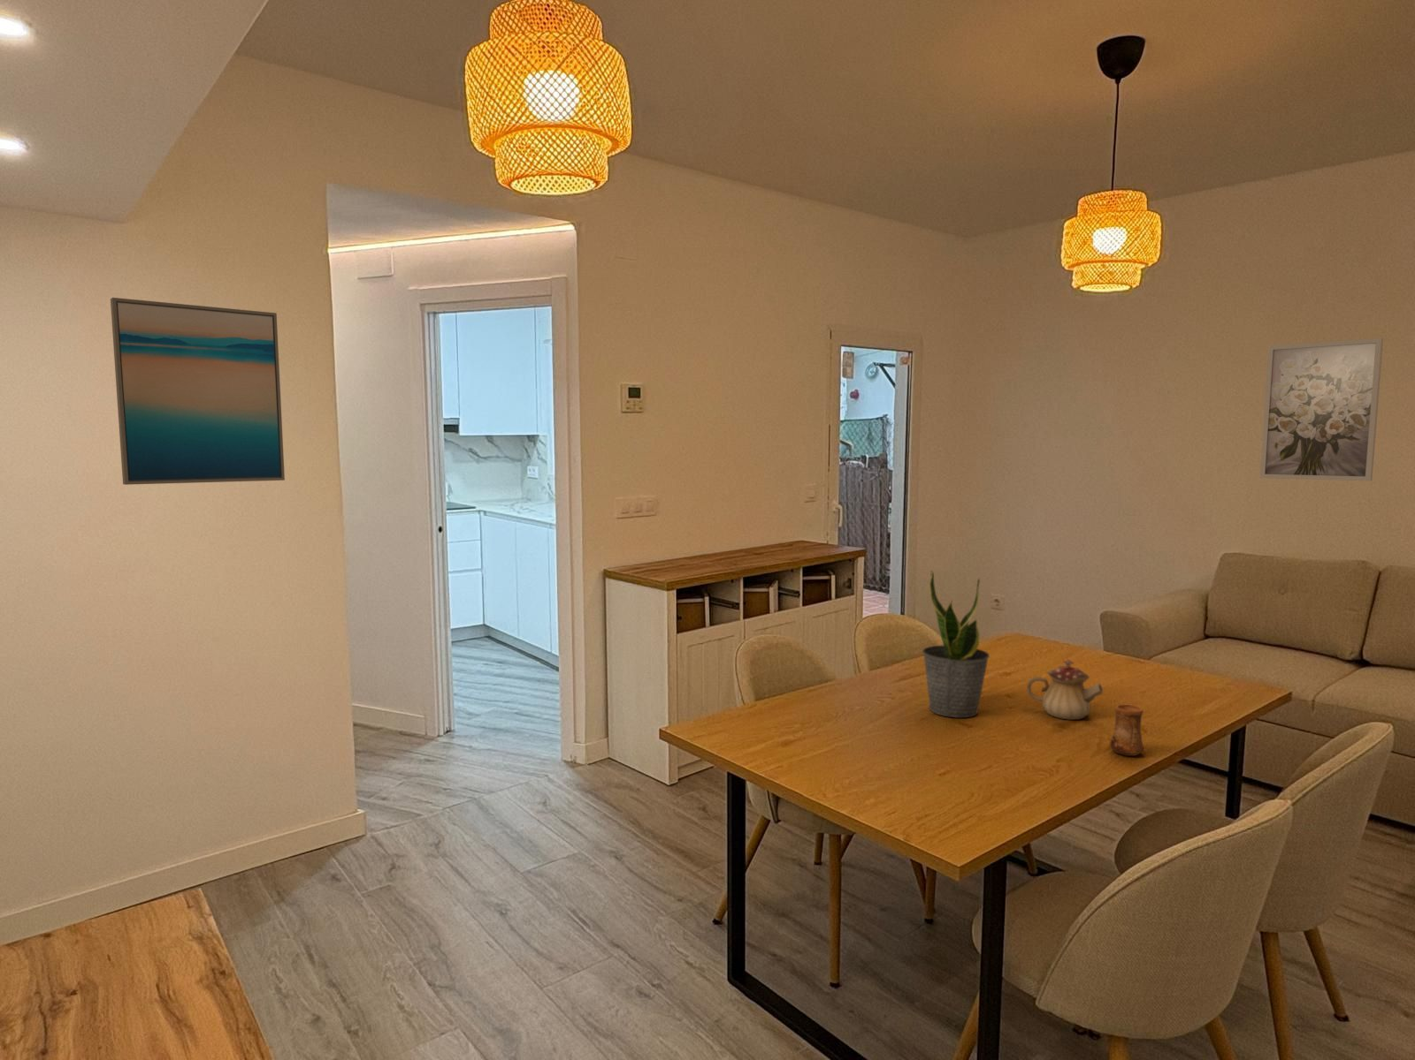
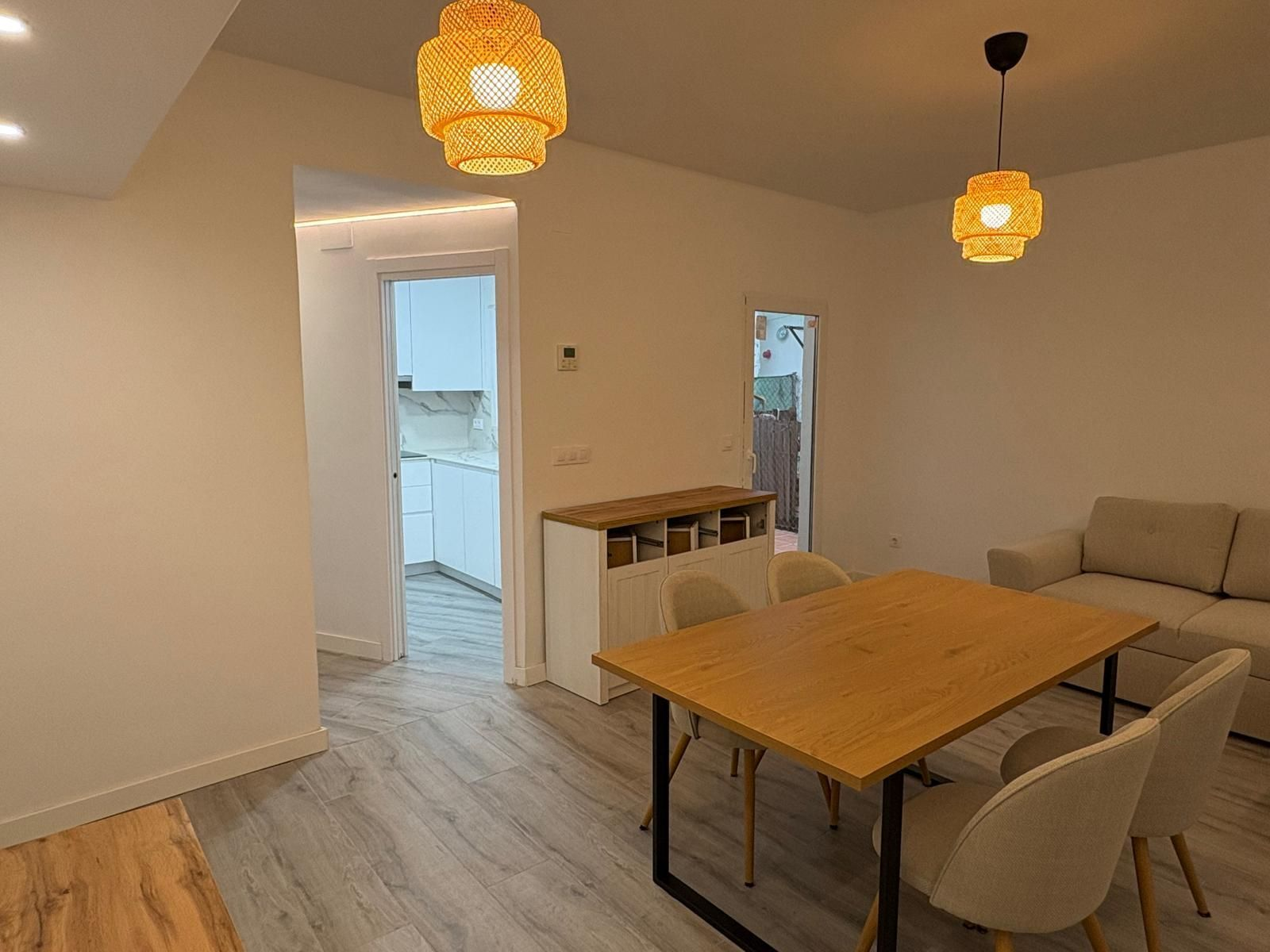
- wall art (1318, 411)
- potted plant (955, 639)
- teapot (1063, 686)
- cup (1126, 729)
- wall art (203, 395)
